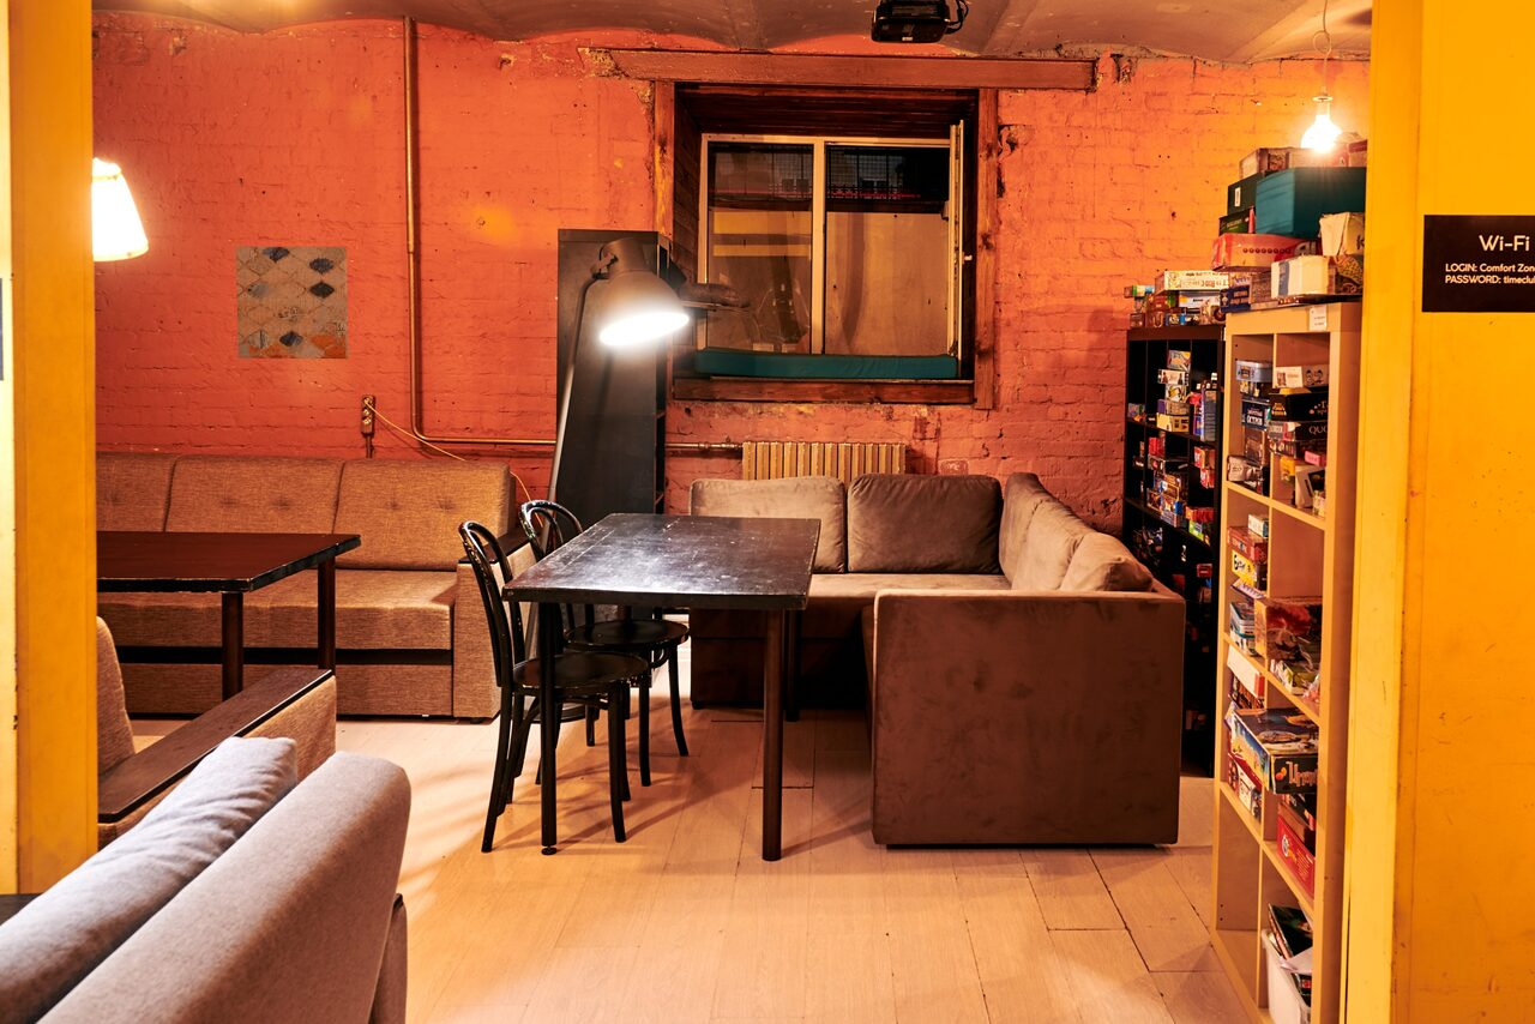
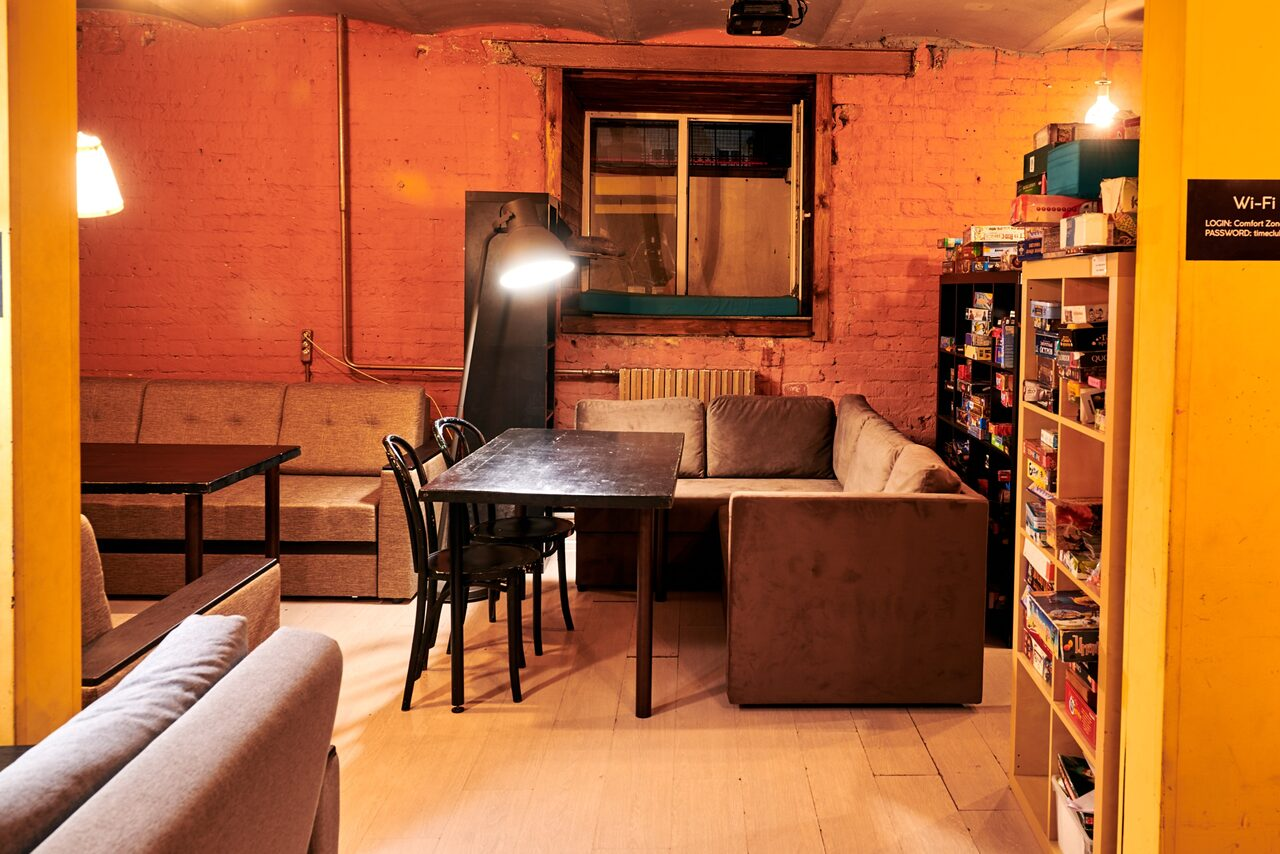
- wall art (291, 302)
